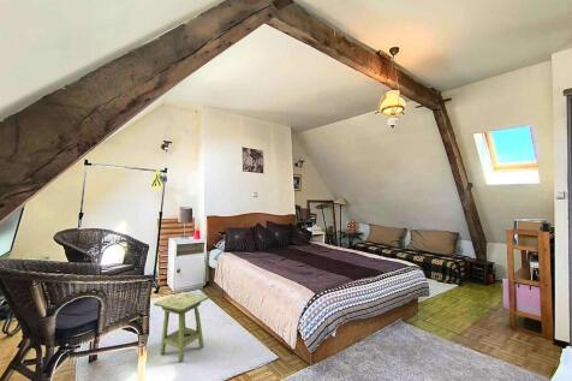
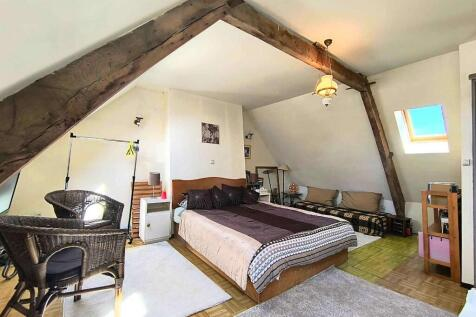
- side table (183, 325)
